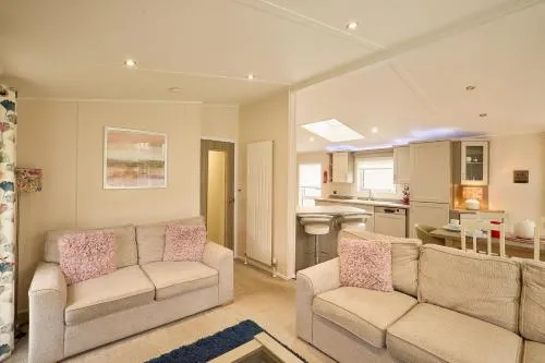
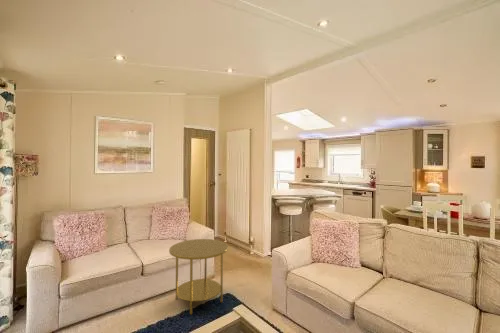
+ side table (199, 279)
